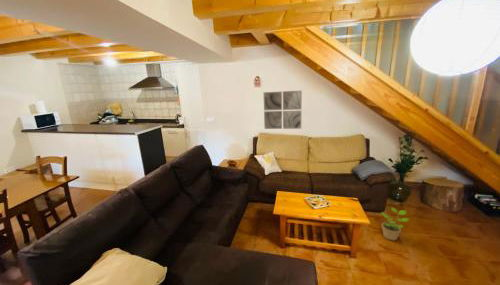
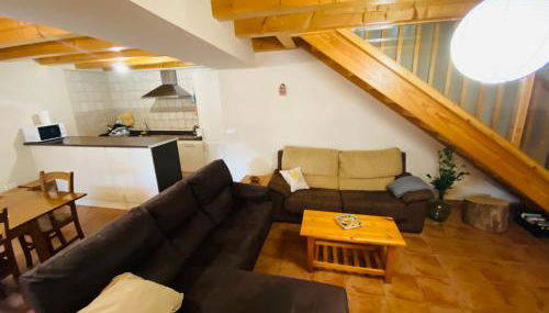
- potted plant (392, 225)
- wall art (281, 109)
